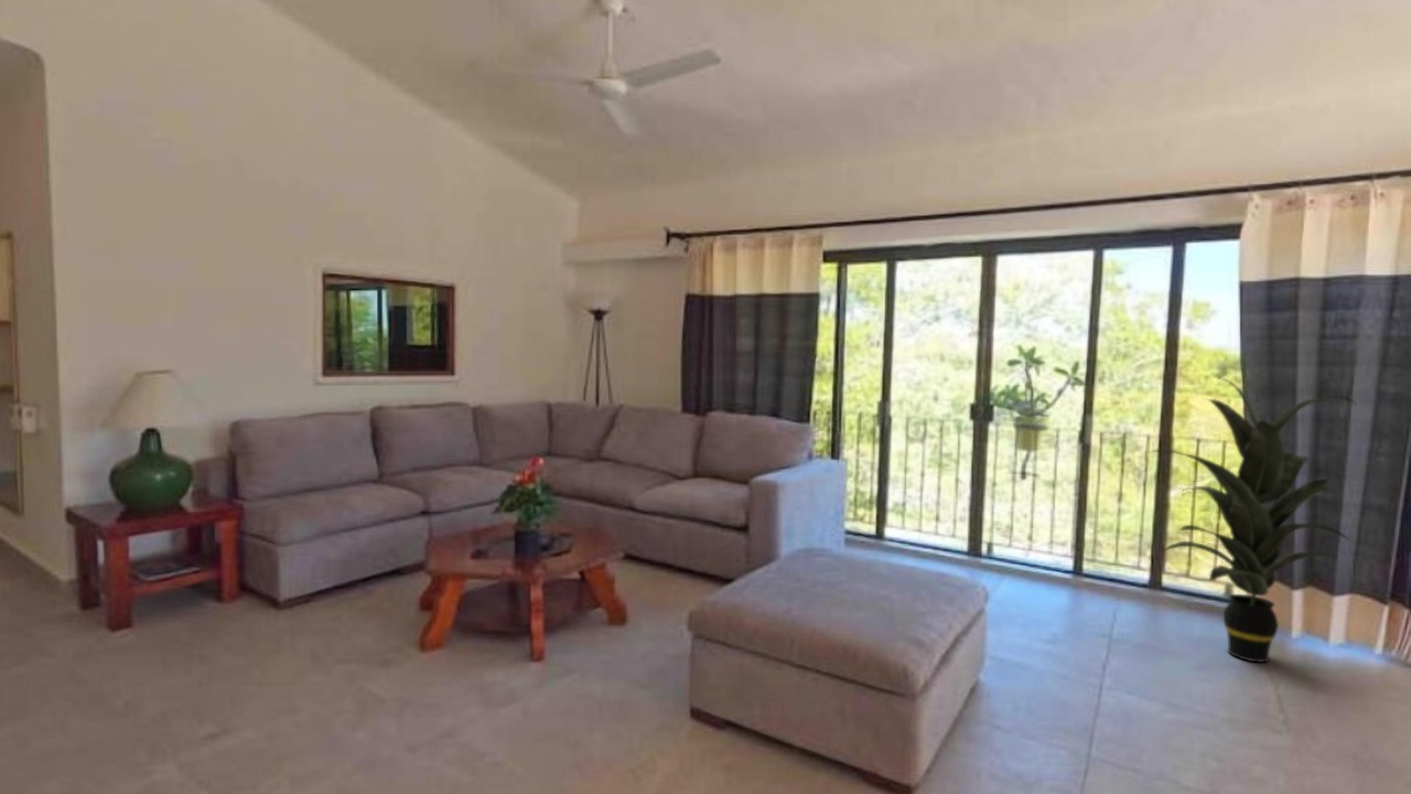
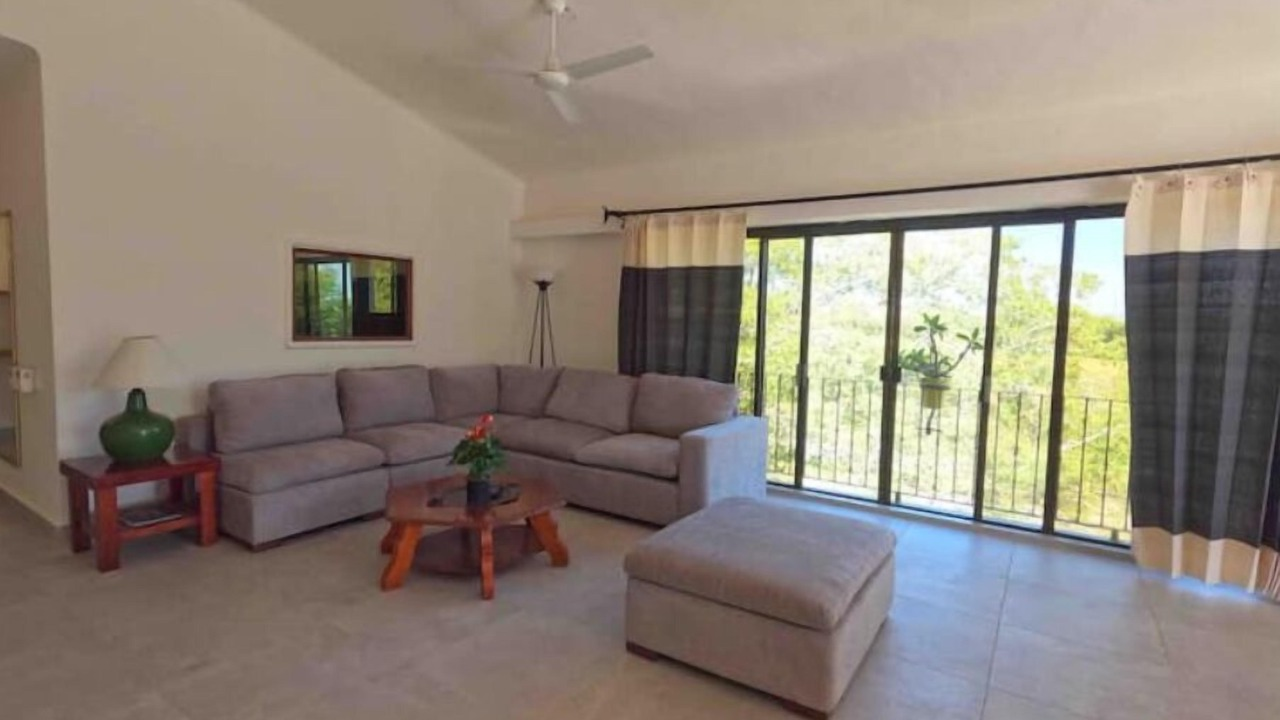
- indoor plant (1245, 515)
